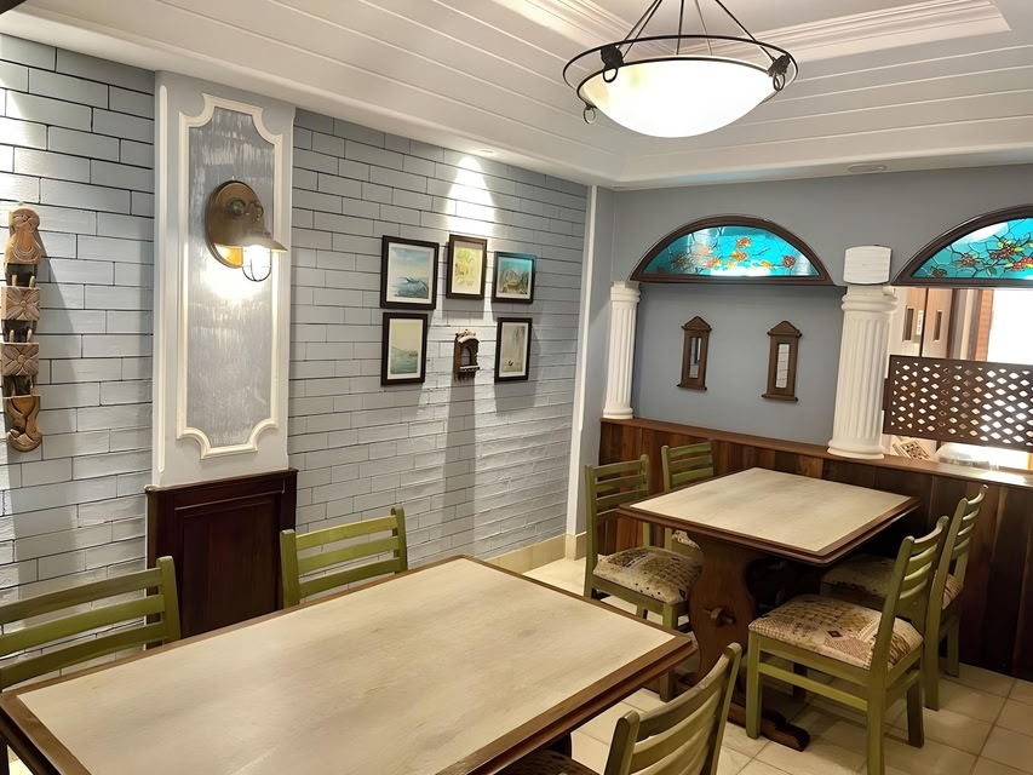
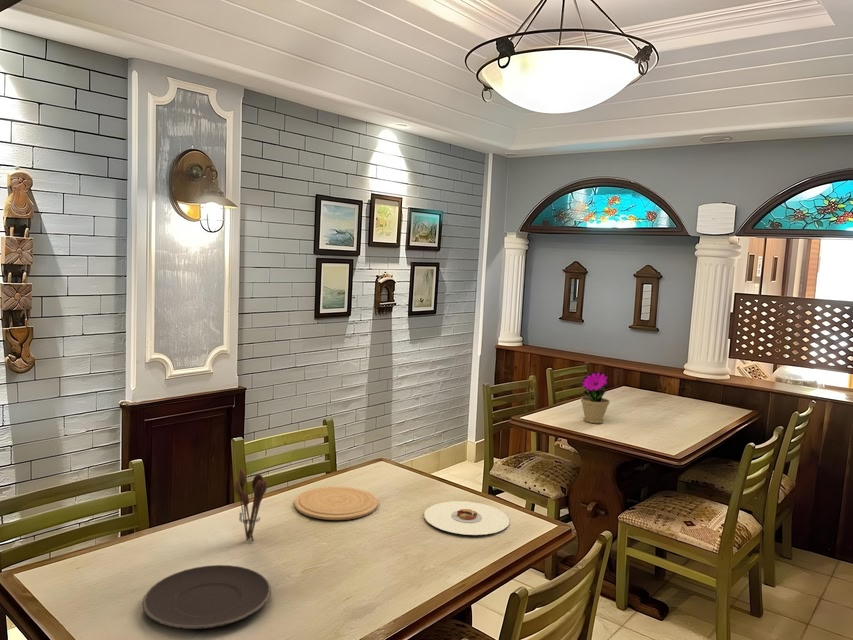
+ plate (466, 513)
+ flower pot (595, 396)
+ plate (208, 597)
+ utensil holder (248, 503)
+ plate (336, 501)
